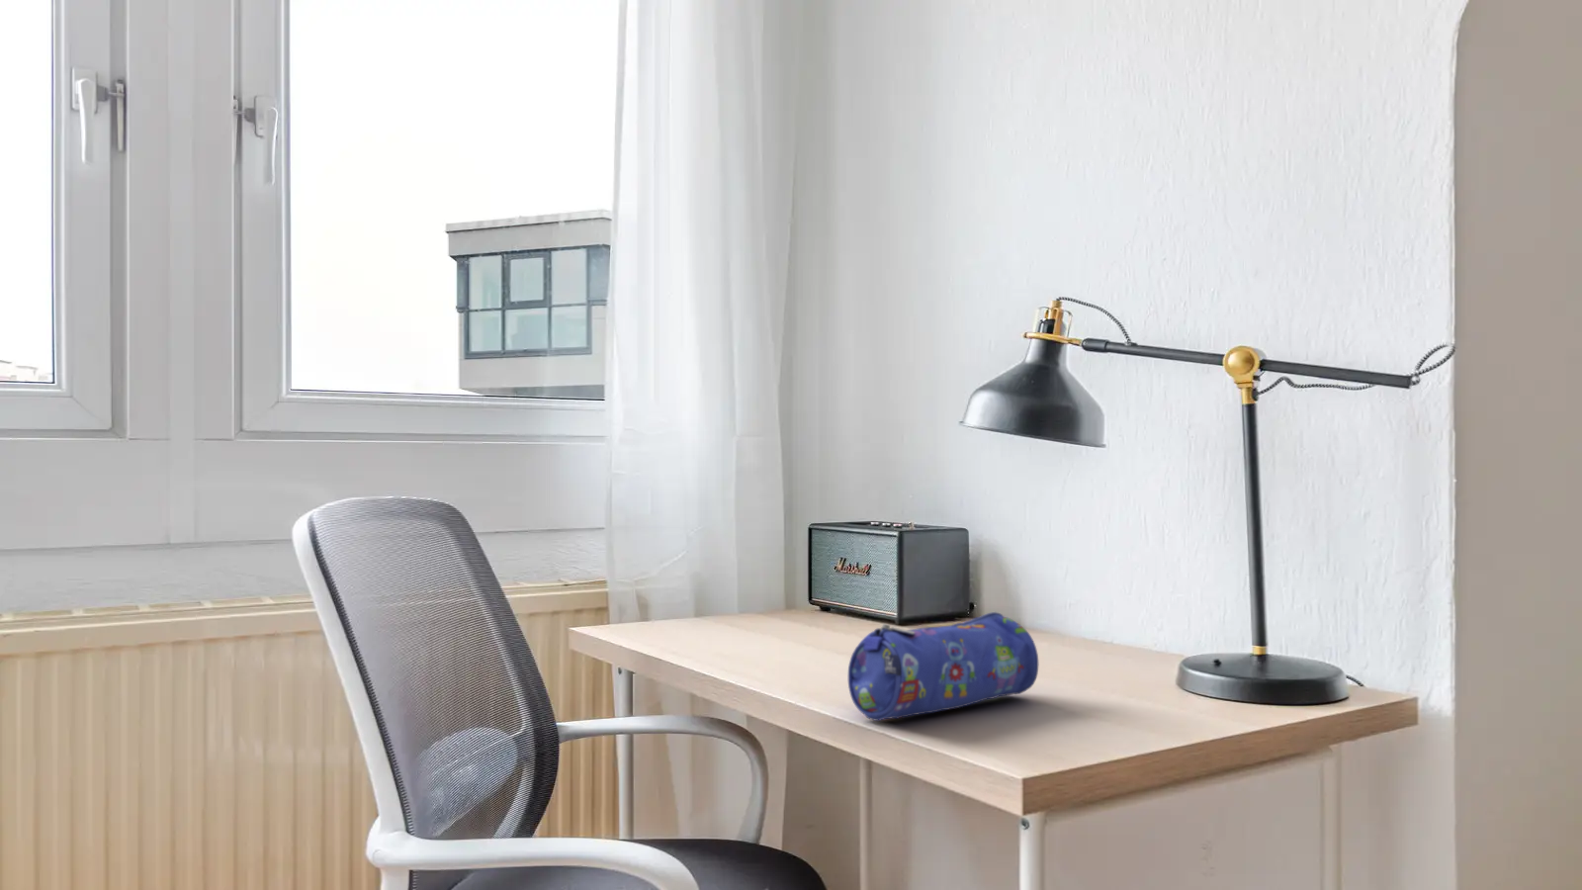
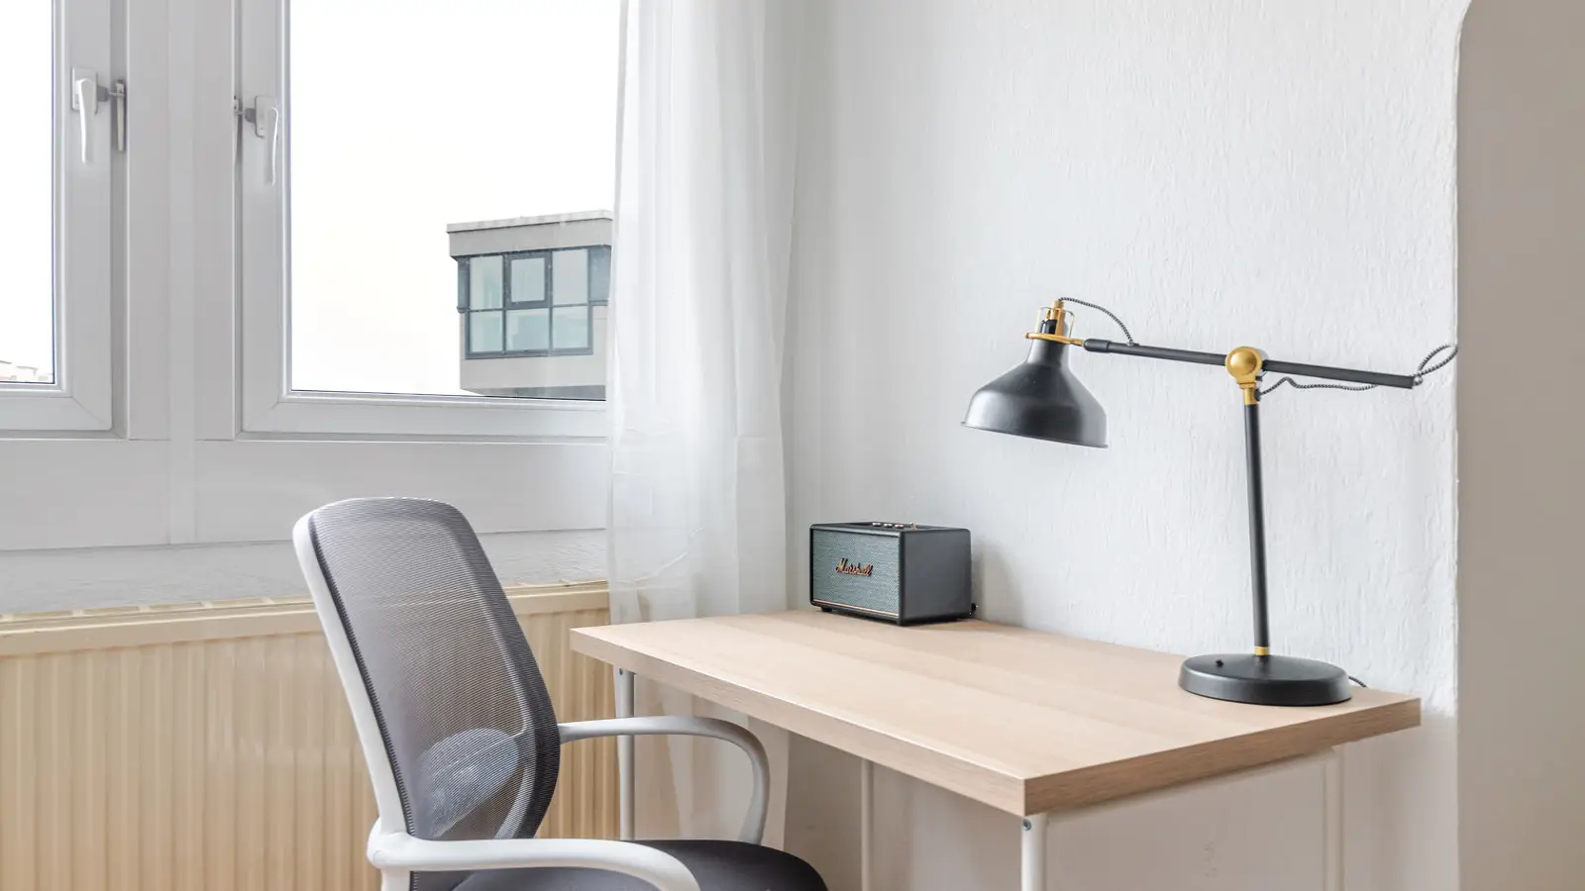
- pencil case (943, 662)
